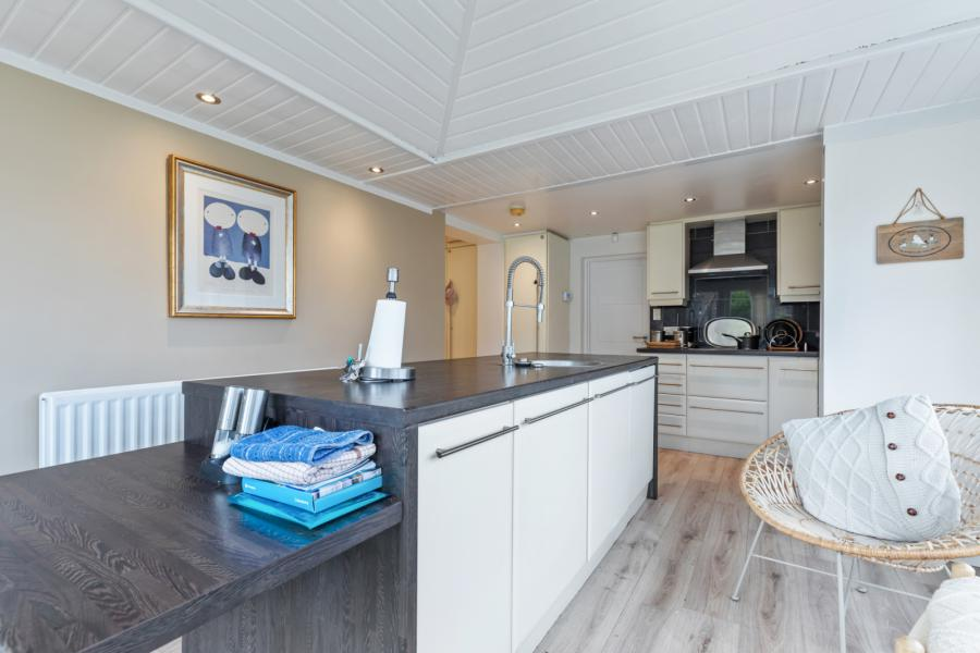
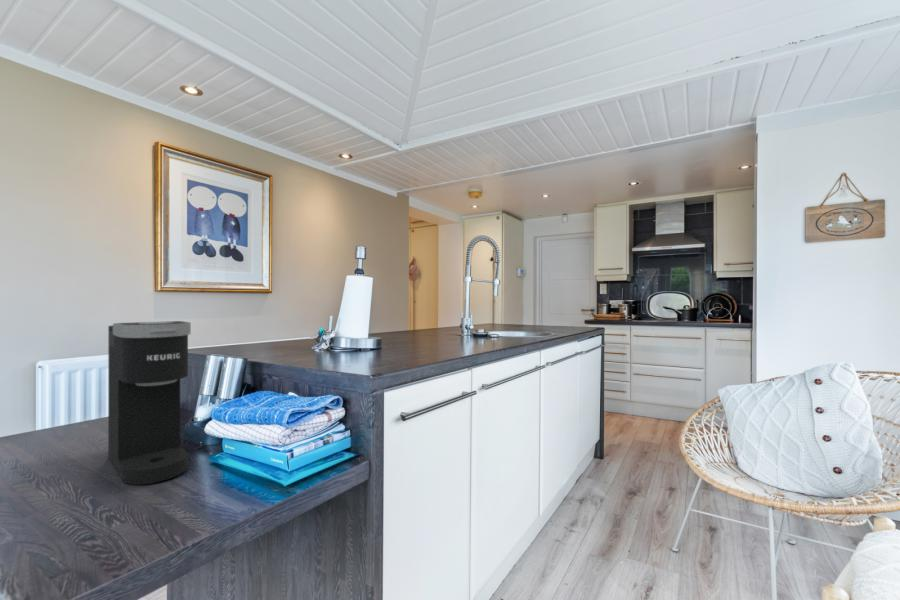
+ coffee maker (147, 392)
